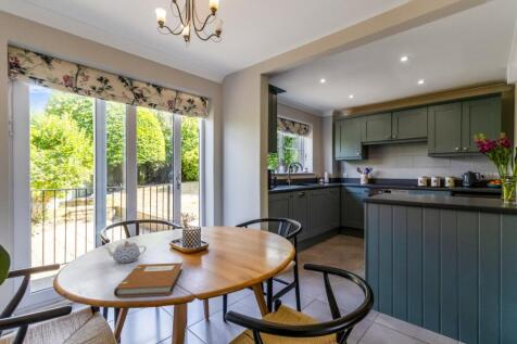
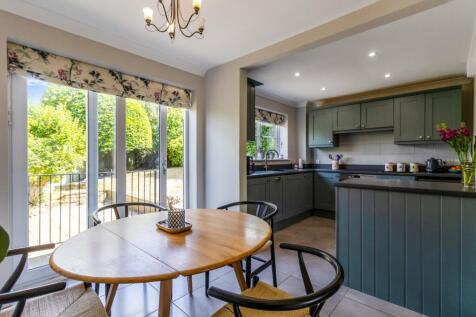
- teapot (125, 251)
- notebook (152, 277)
